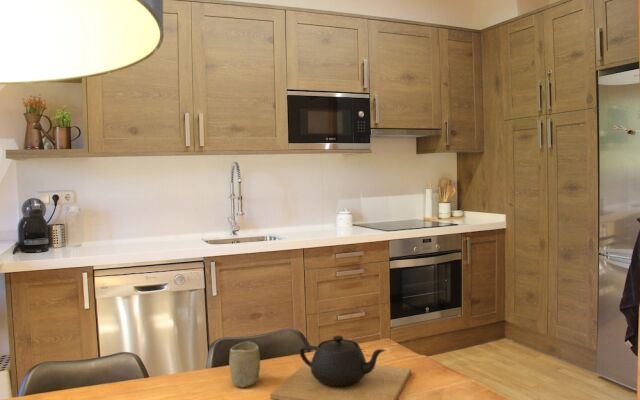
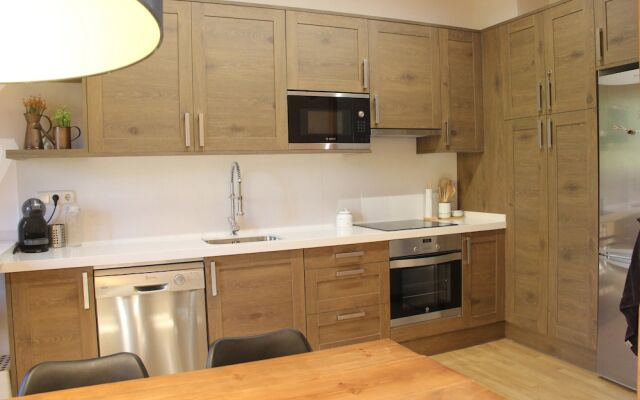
- teapot (343, 360)
- cup (244, 364)
